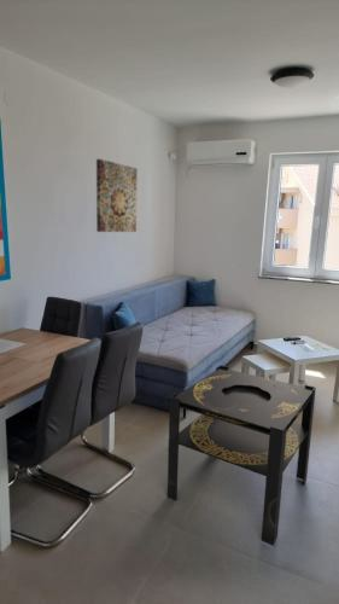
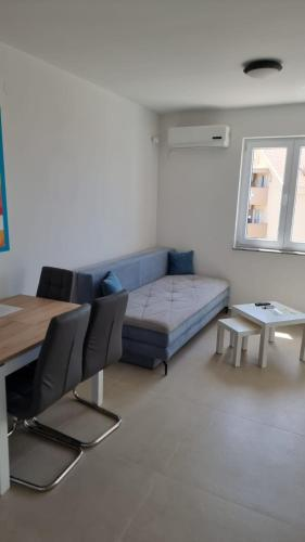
- side table (242, 441)
- wall art (117, 198)
